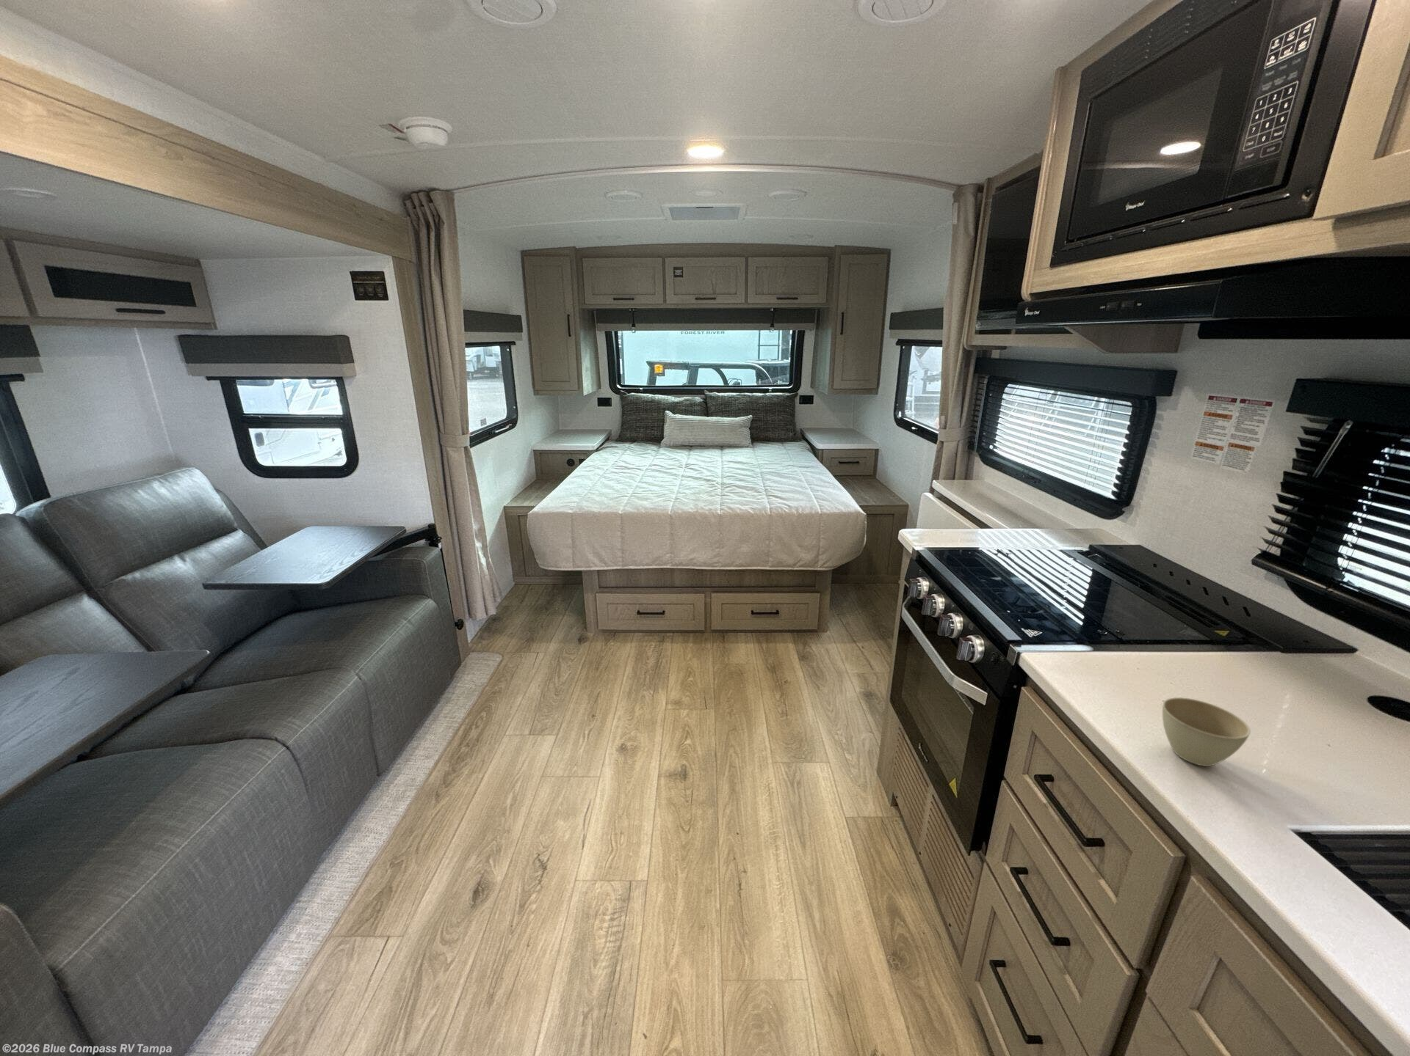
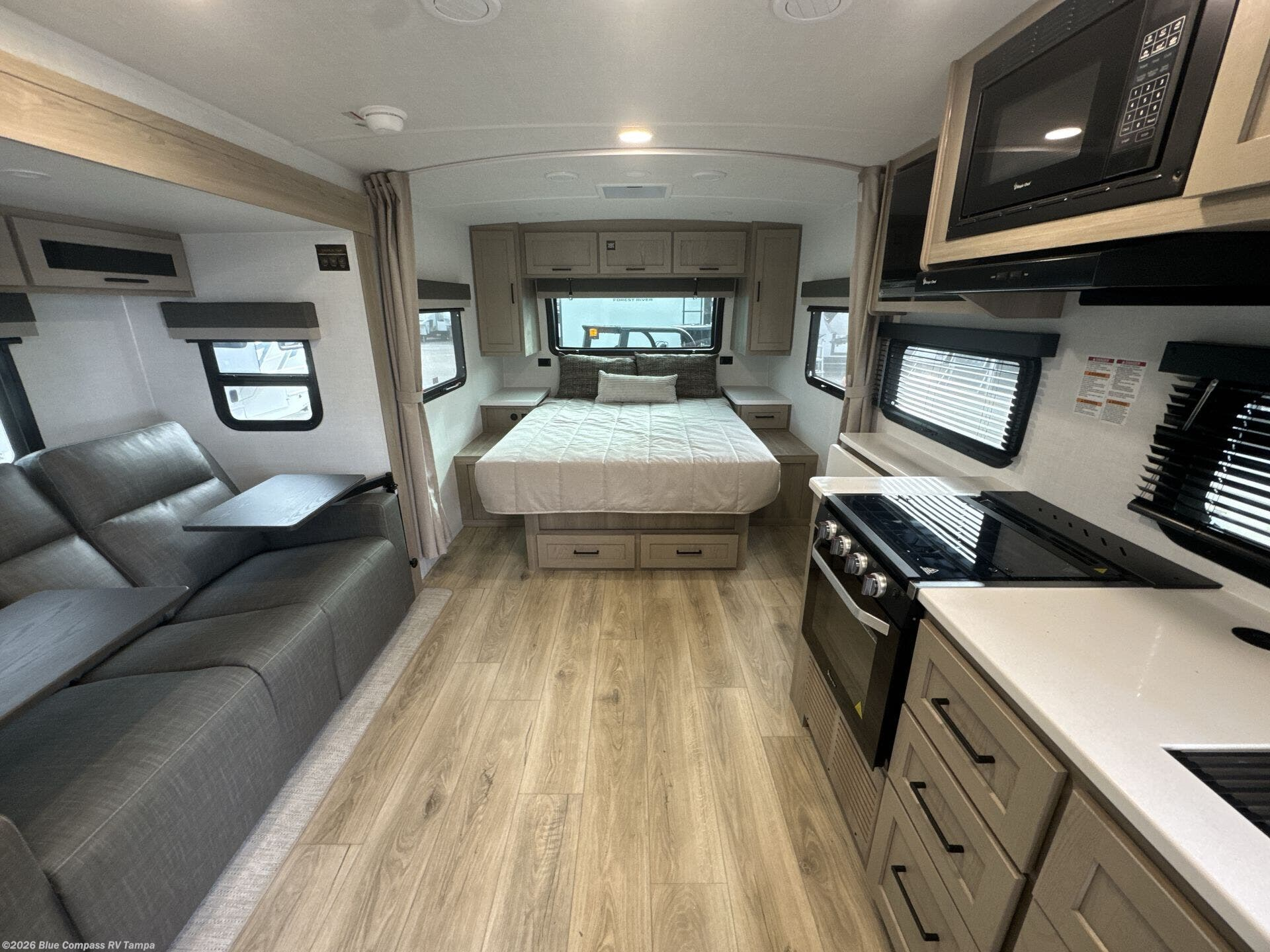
- flower pot (1199, 735)
